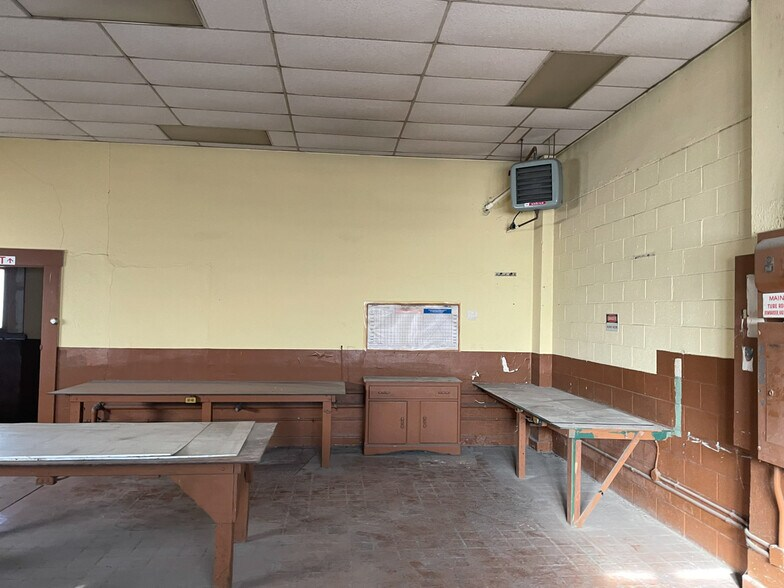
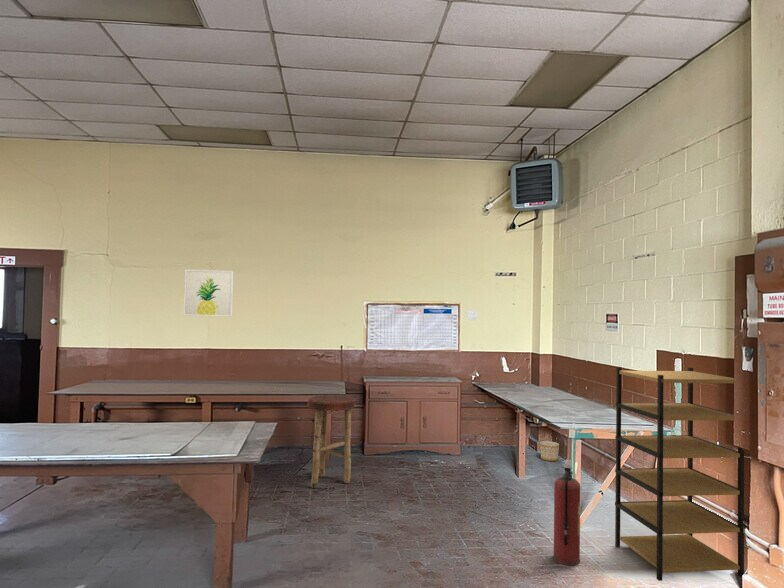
+ shelving unit (675, 468)
+ fire extinguisher (567, 511)
+ wall art (208, 293)
+ planter (549, 451)
+ stool (330, 444)
